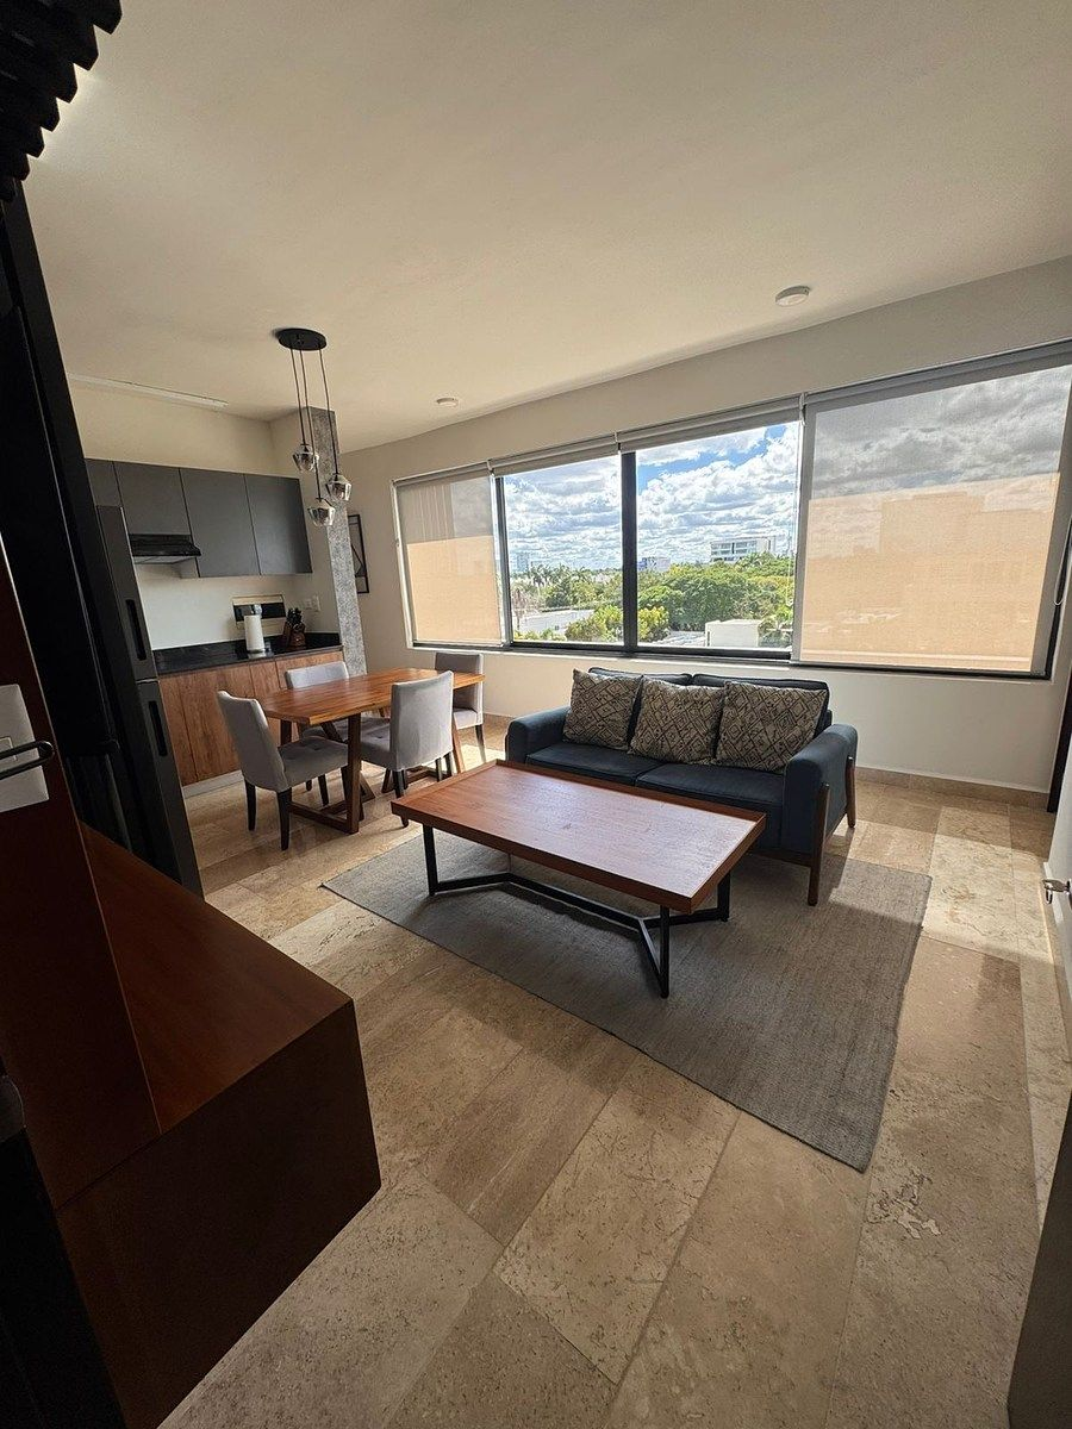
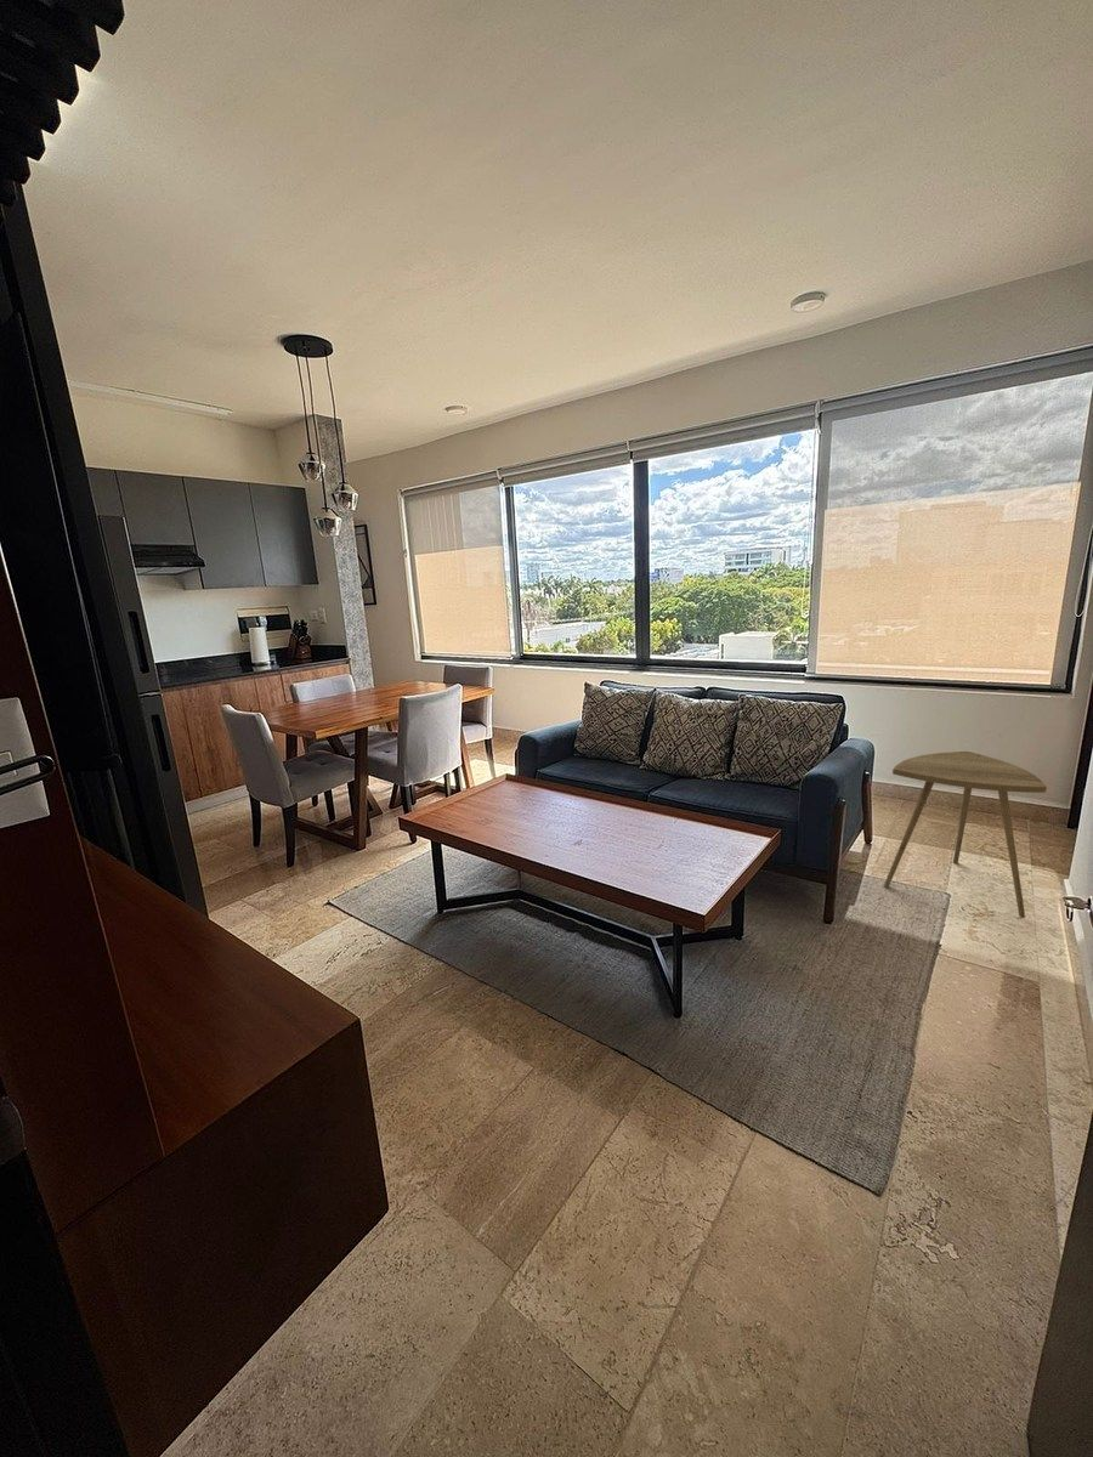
+ side table (957, 833)
